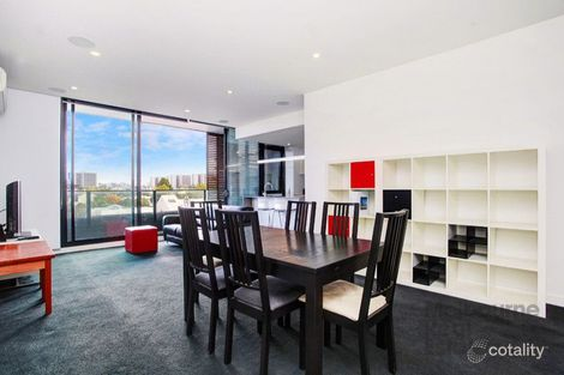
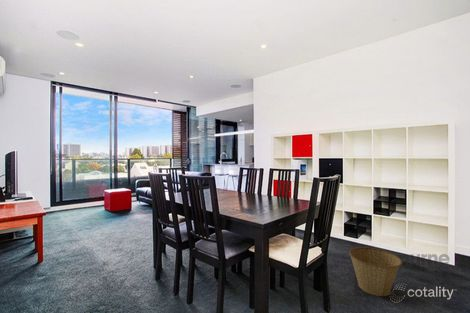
+ basket (374, 272)
